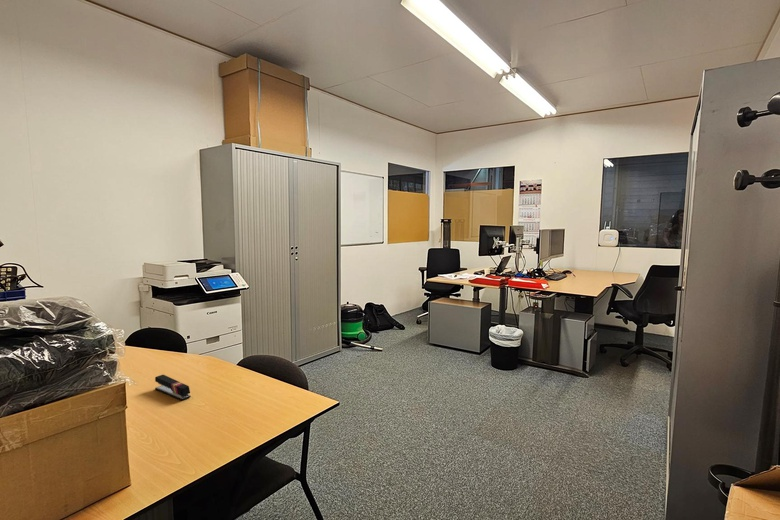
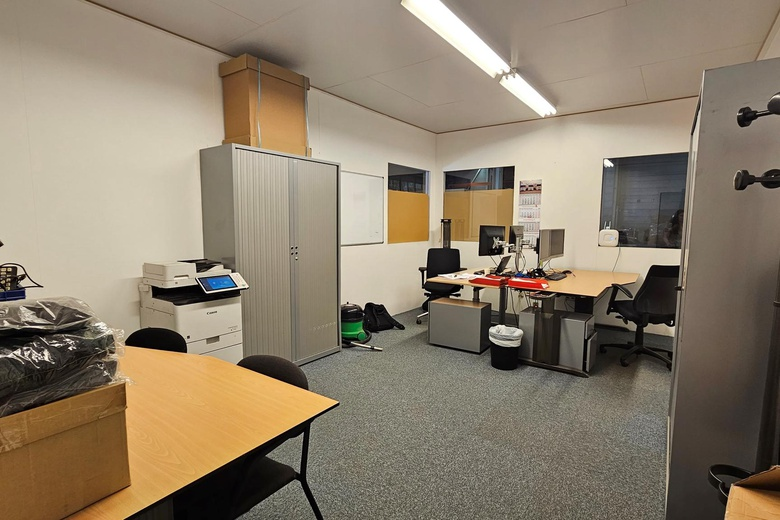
- stapler (172, 386)
